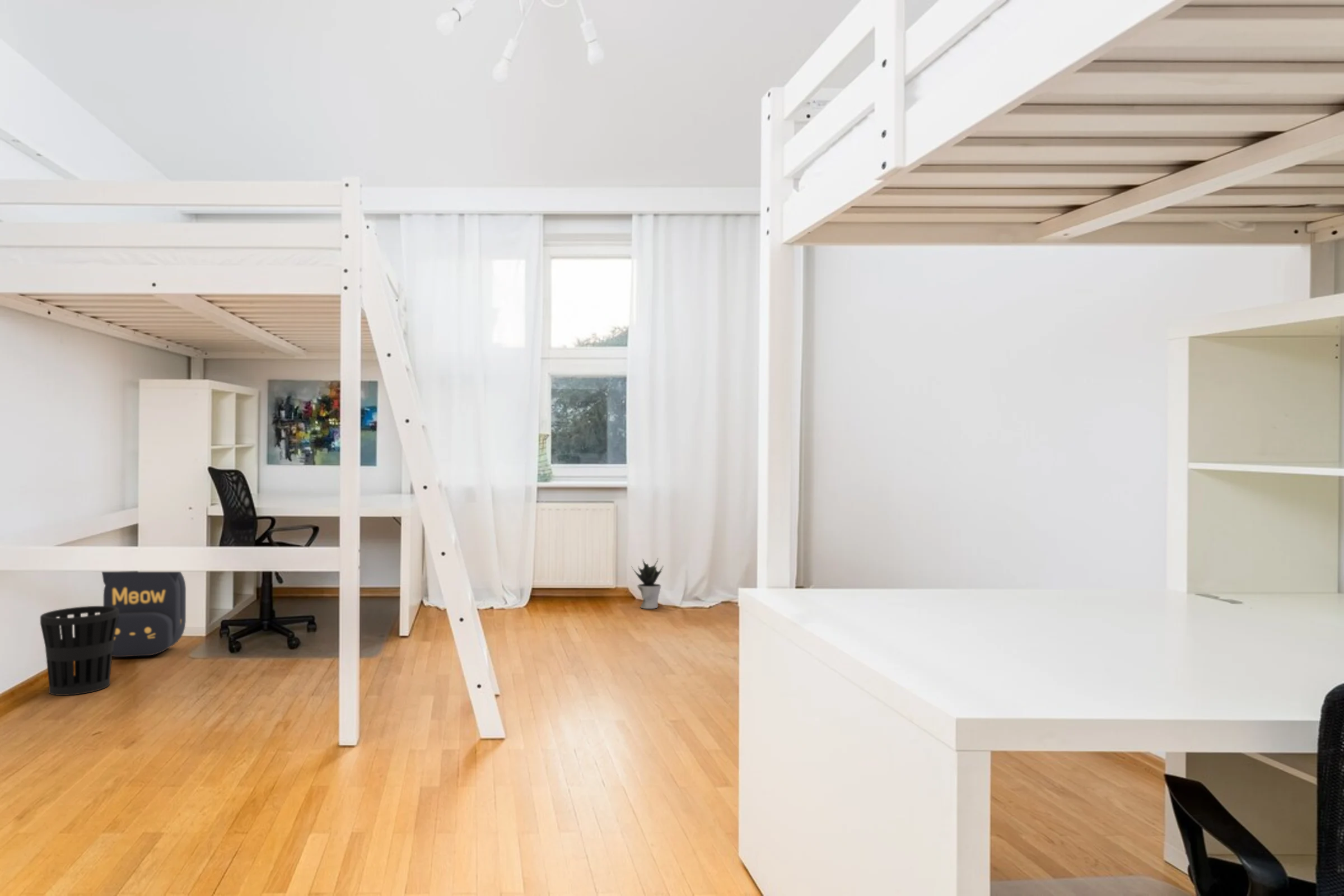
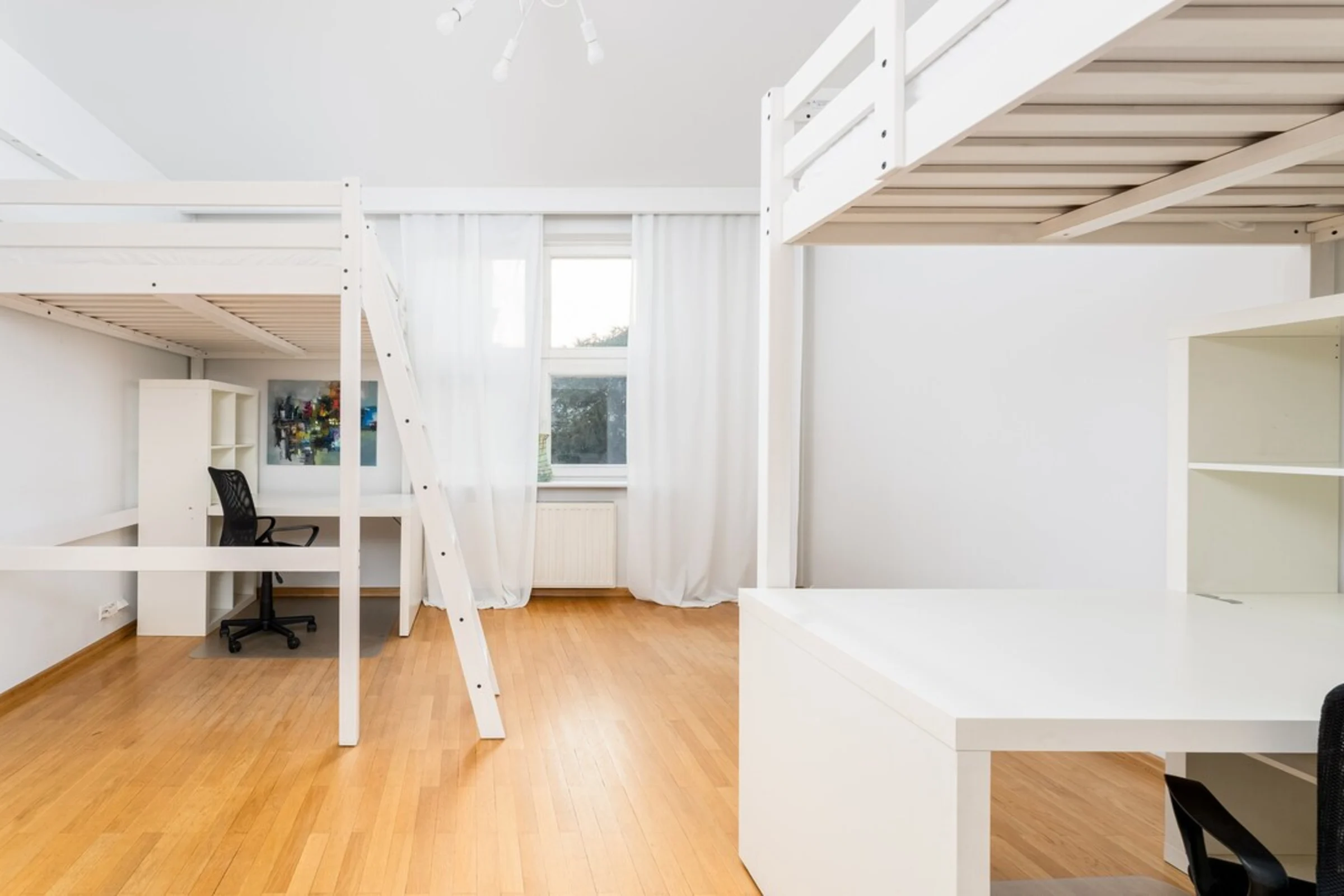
- potted plant (647, 582)
- wastebasket (80, 650)
- backpack (146, 602)
